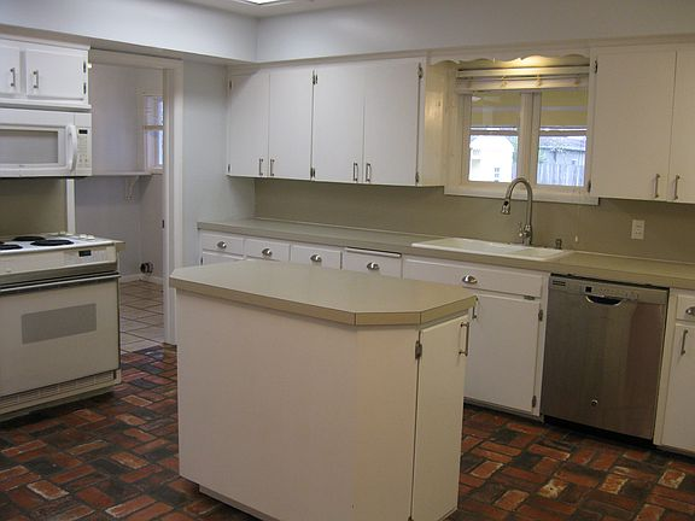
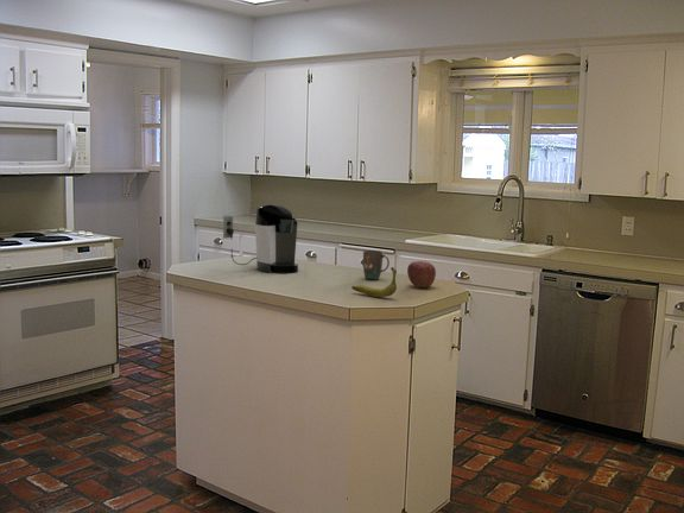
+ coffee maker (267, 238)
+ banana (372, 287)
+ mug (375, 265)
+ apple (422, 274)
